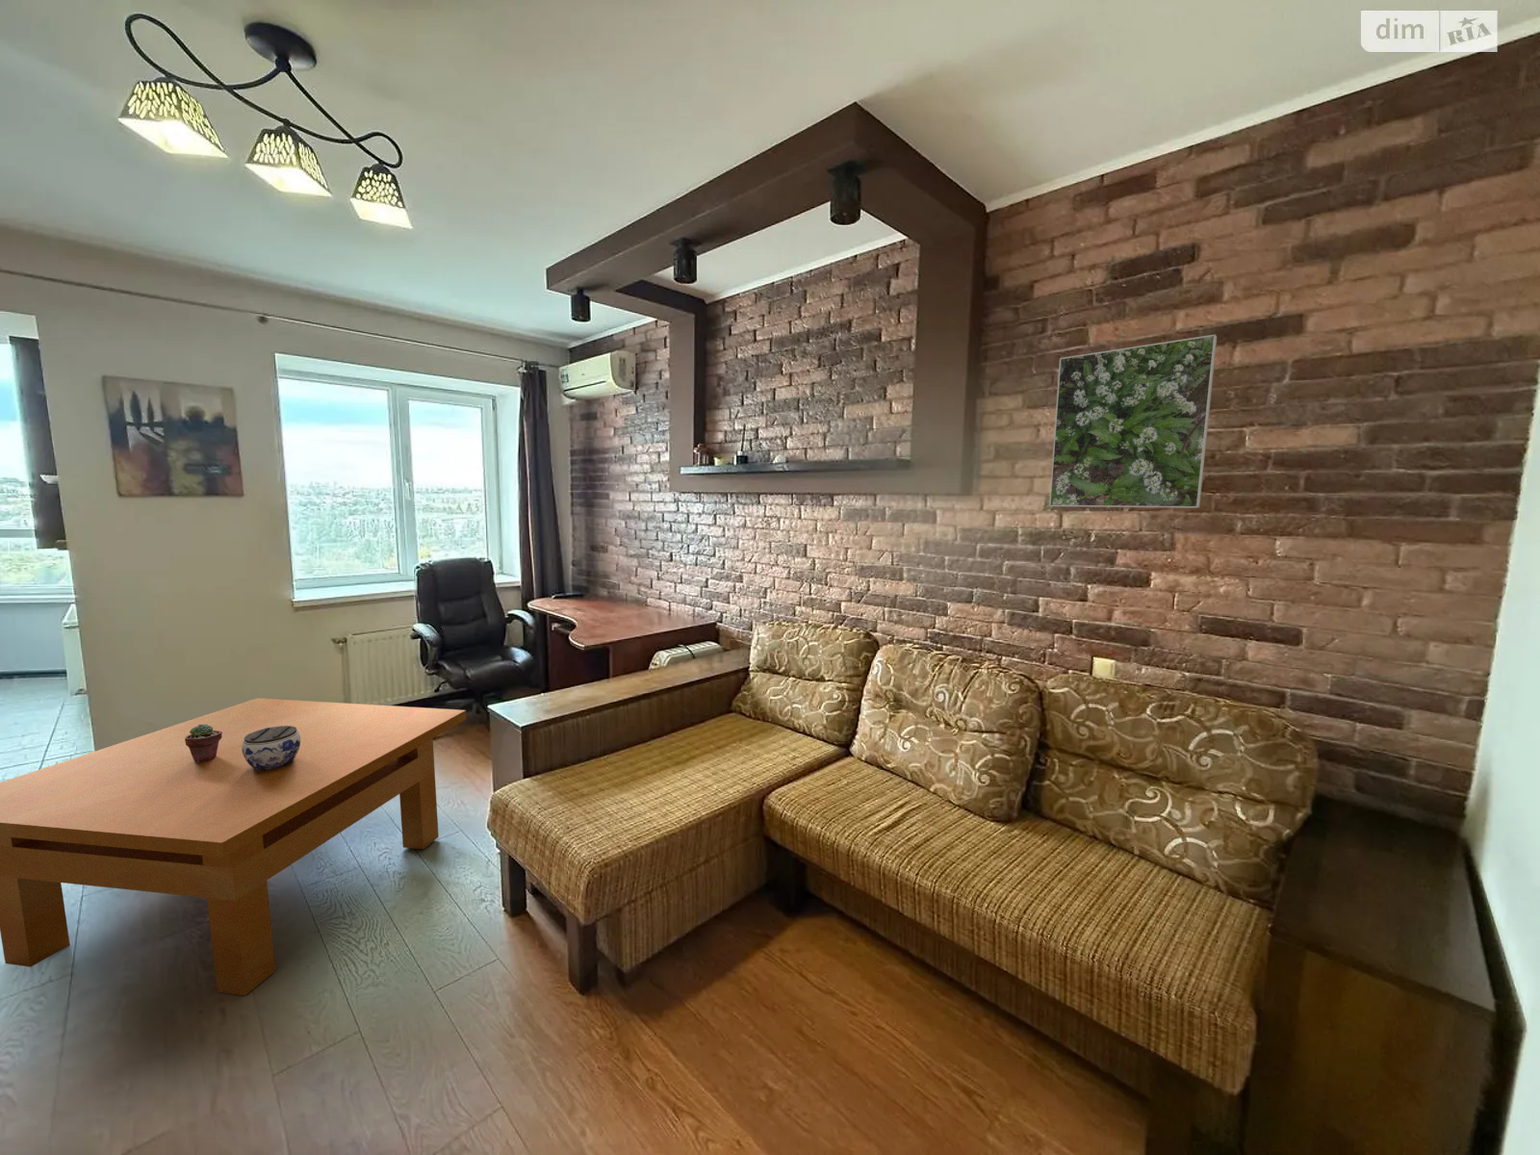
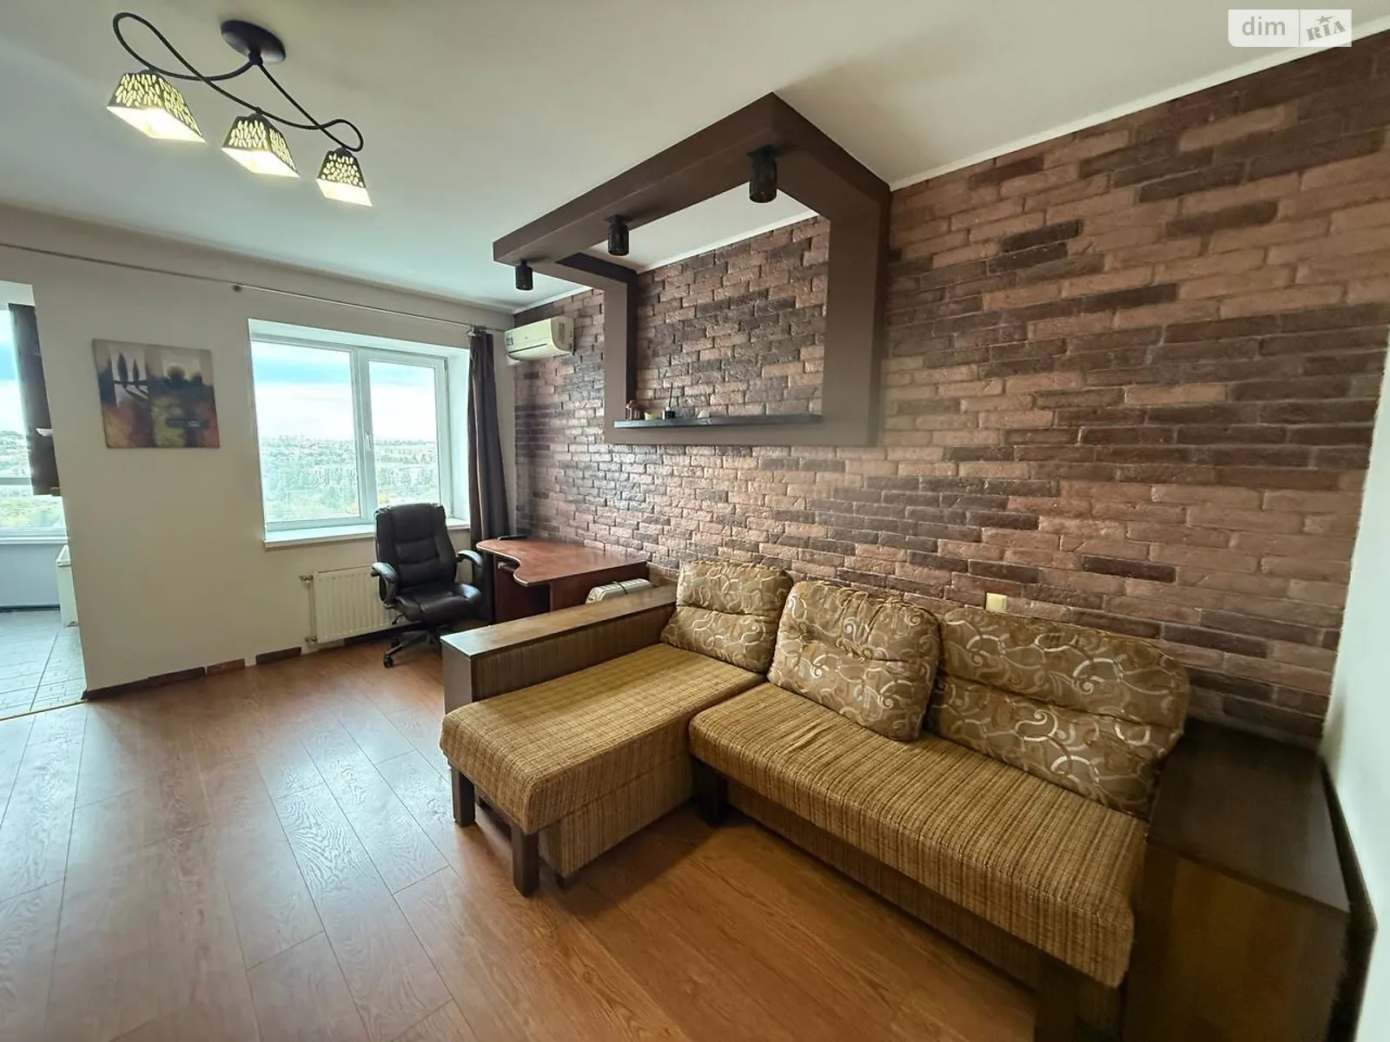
- potted succulent (203, 740)
- table (251, 821)
- jar (272, 747)
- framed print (1125, 428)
